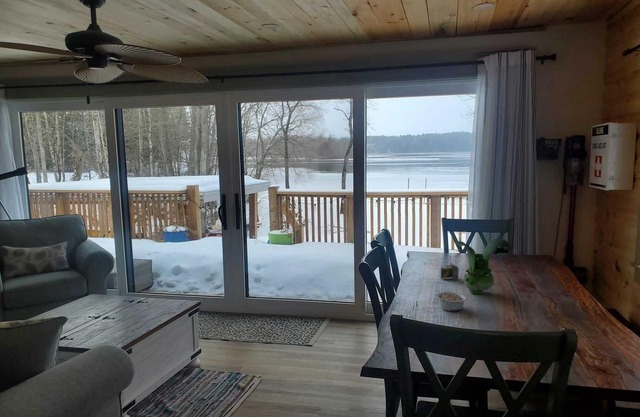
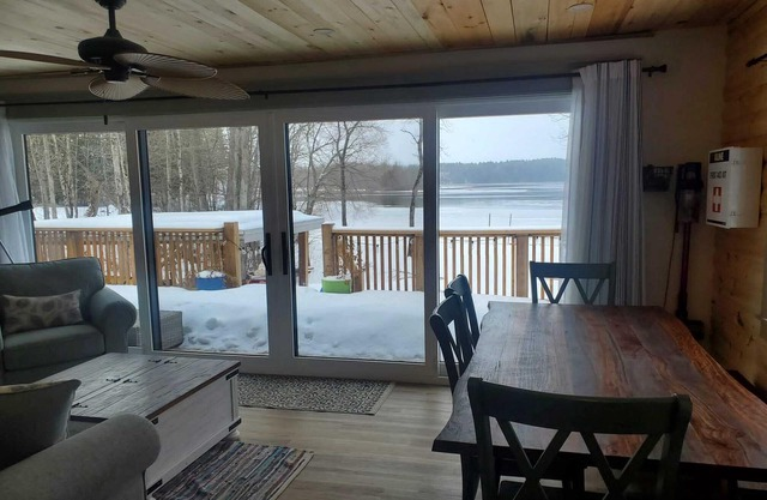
- architectural model (449, 267)
- toy figurine (482, 265)
- legume (451, 301)
